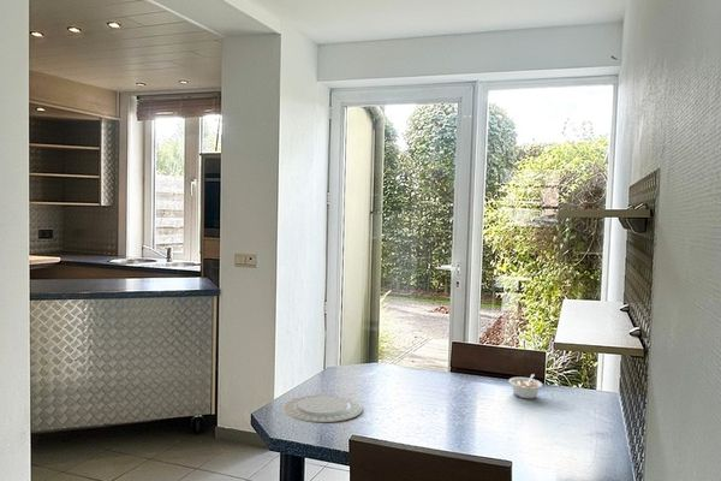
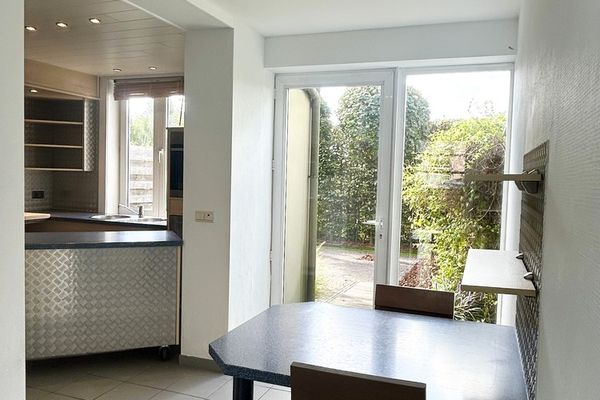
- chinaware (322, 405)
- legume (524, 386)
